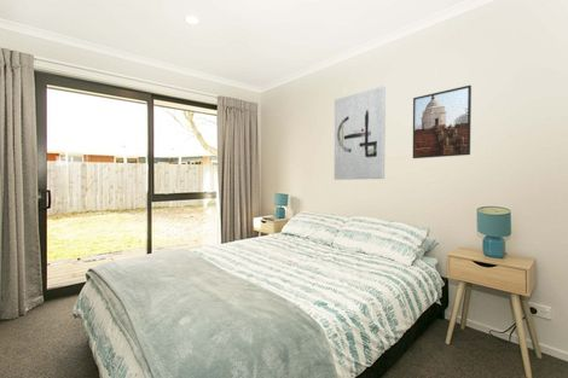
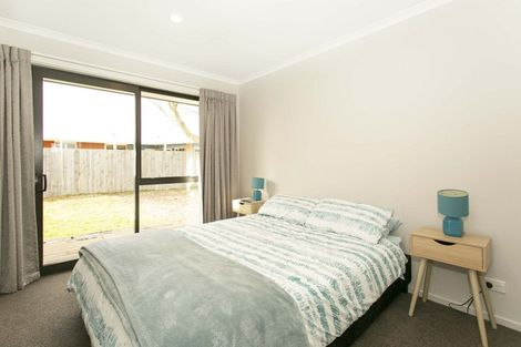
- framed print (440, 124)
- wall art (358, 136)
